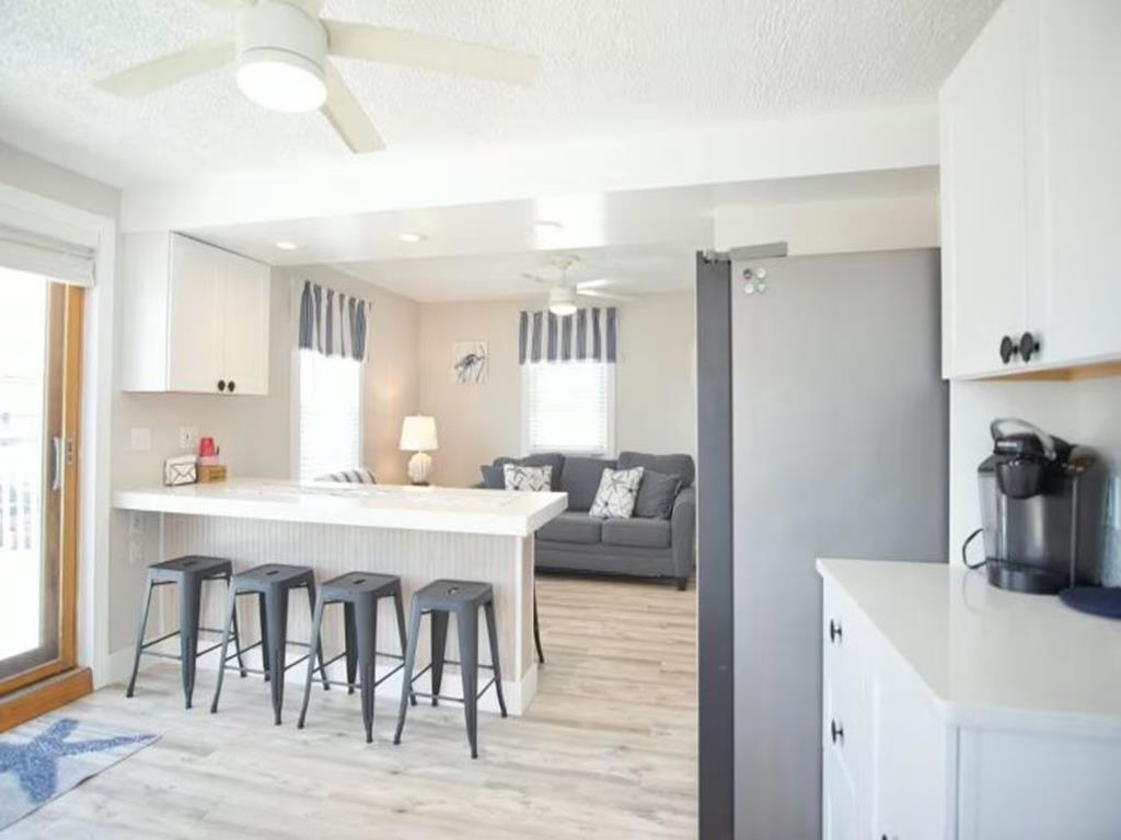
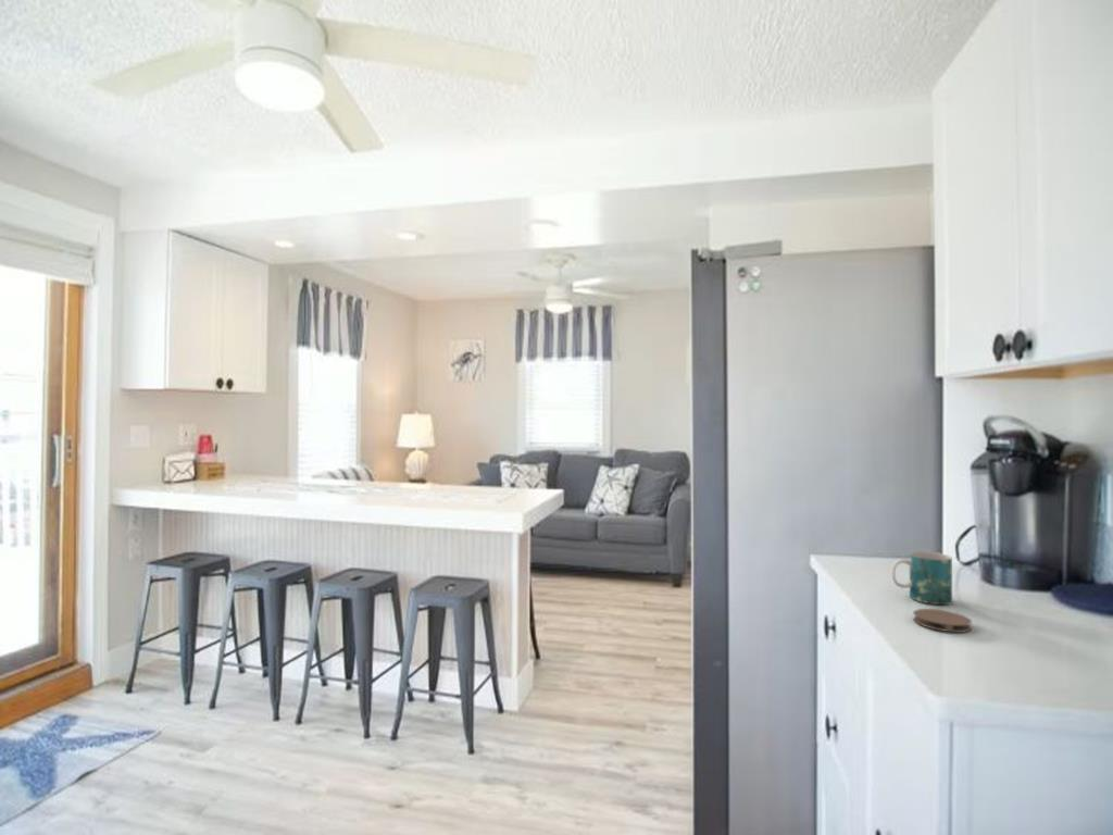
+ mug (921, 576)
+ coaster (941, 620)
